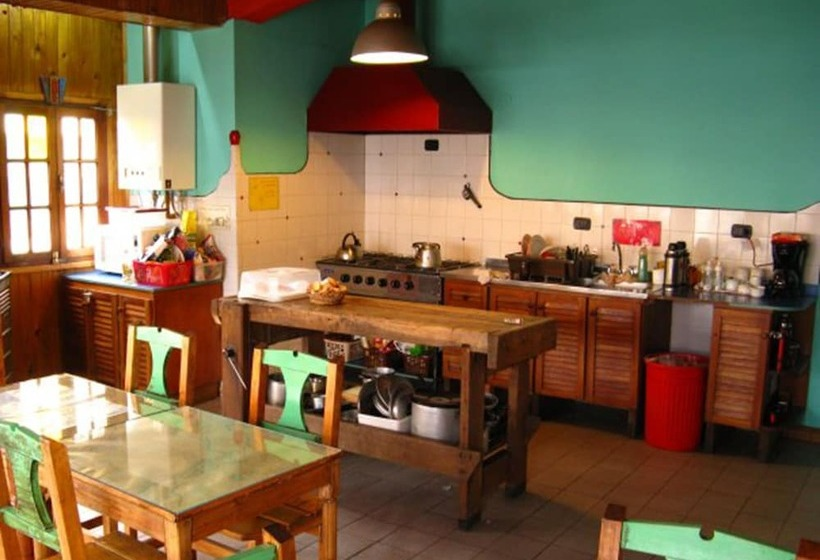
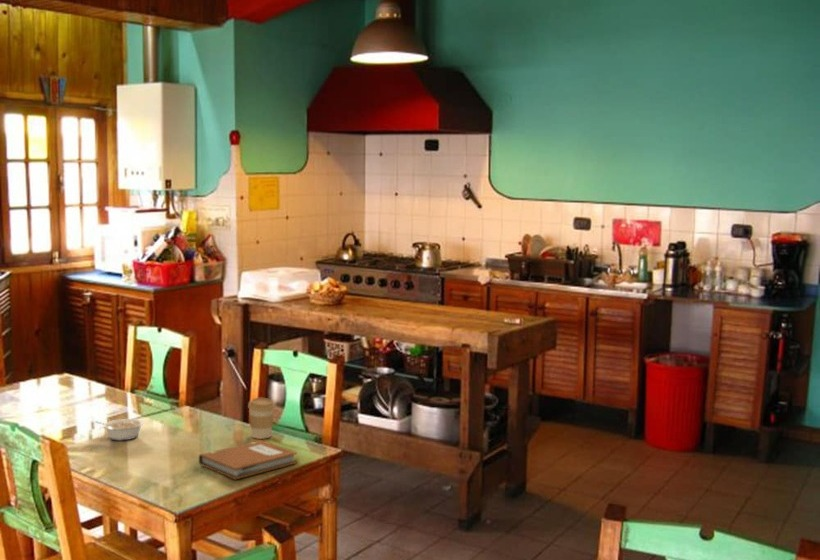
+ legume (122, 429)
+ notebook (249, 457)
+ coffee cup (261, 417)
